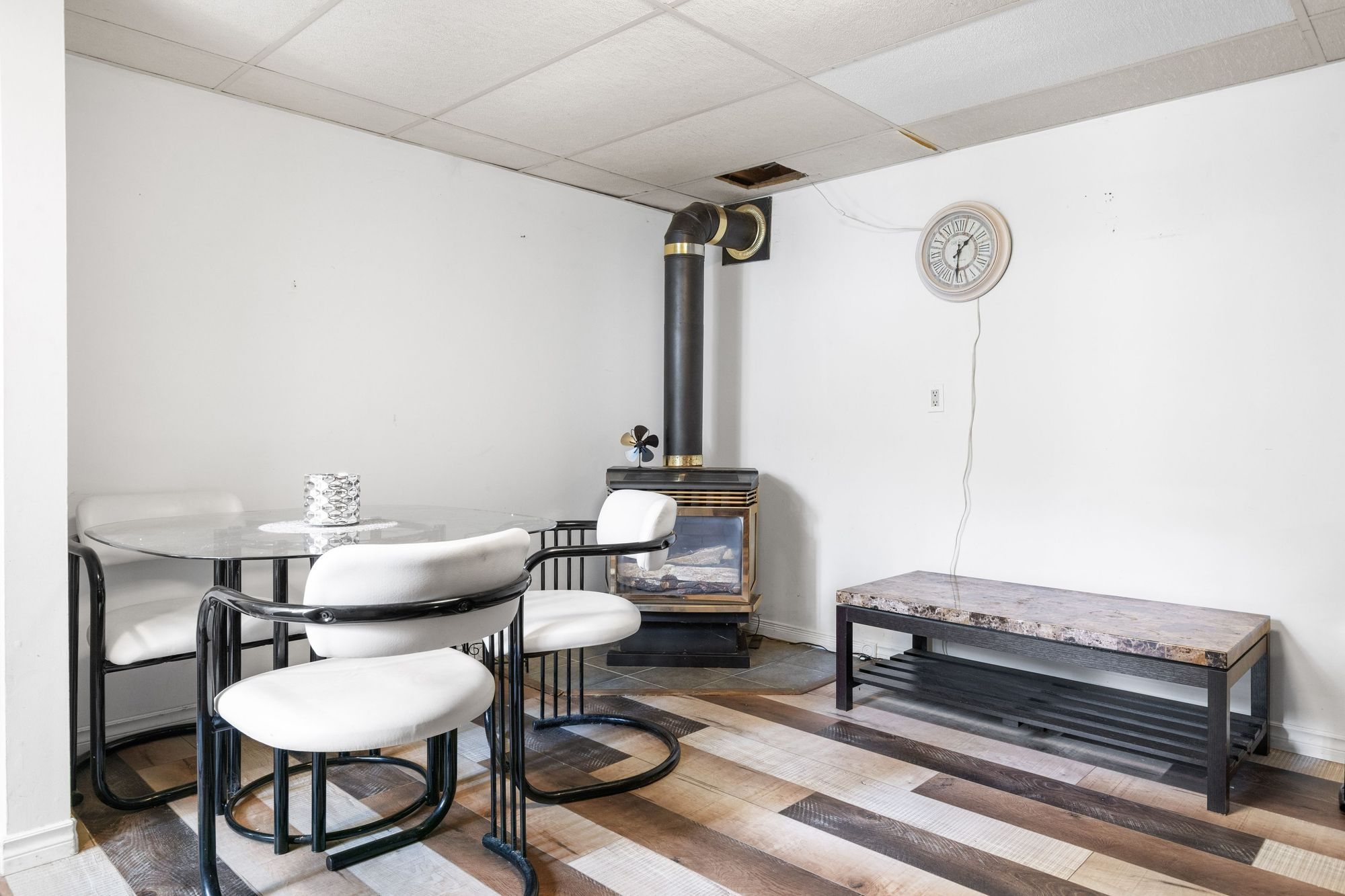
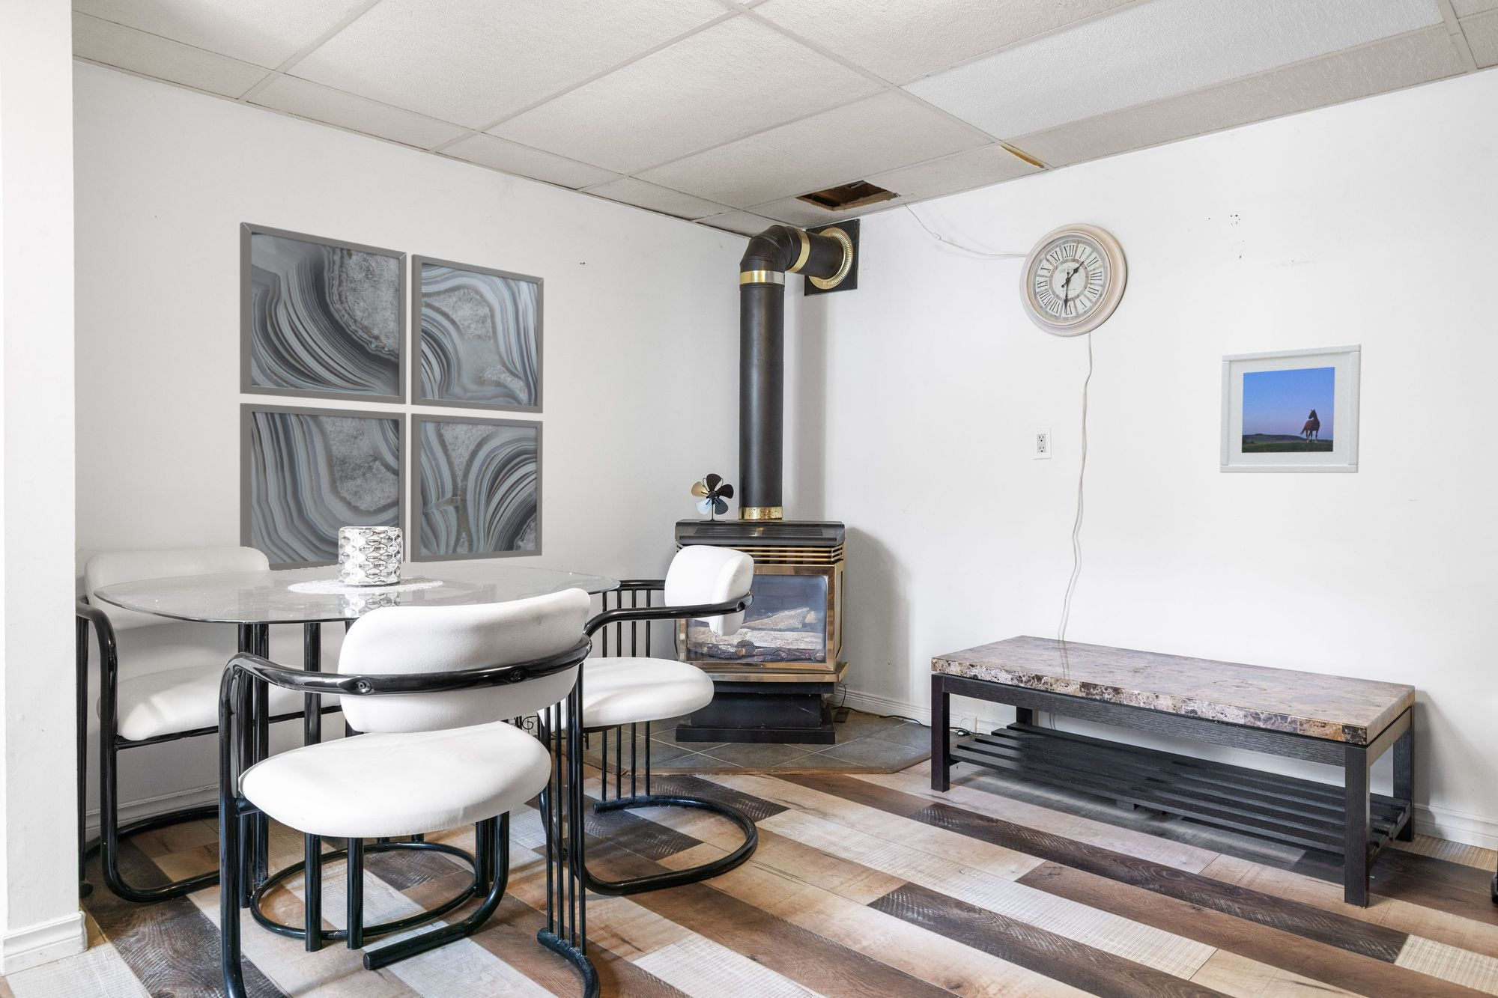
+ wall art (405, 412)
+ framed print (1286, 411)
